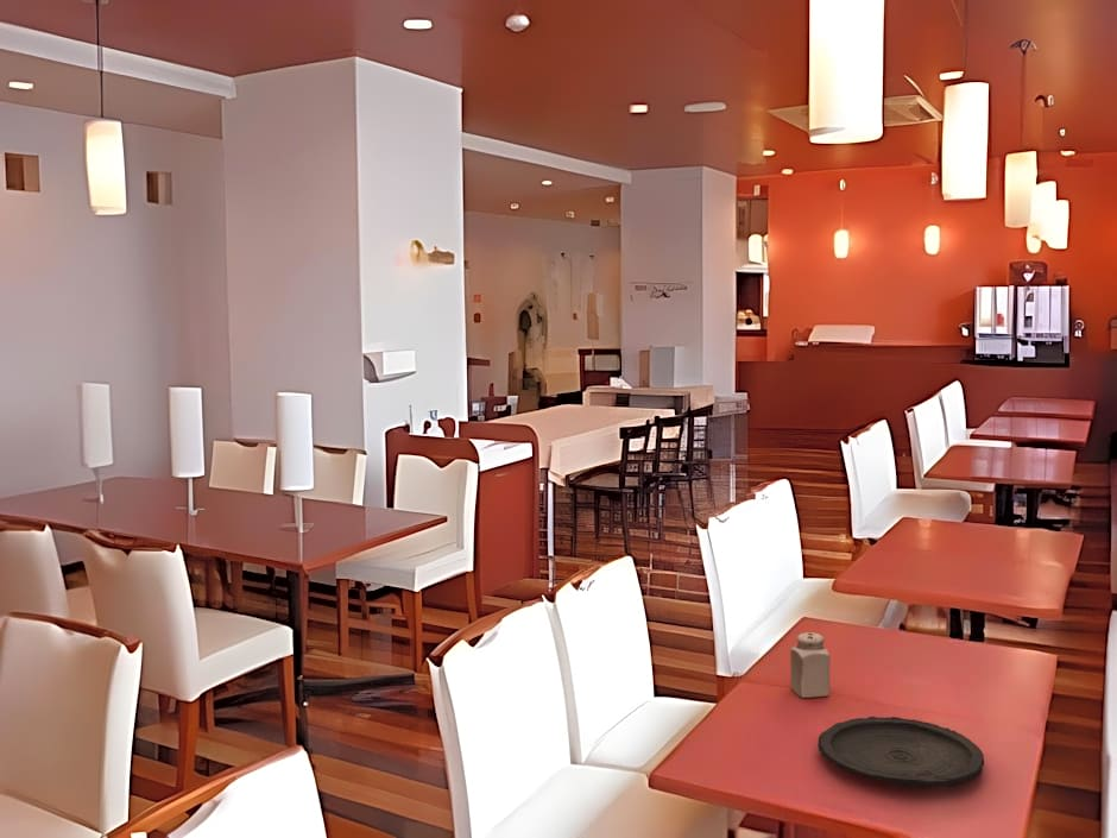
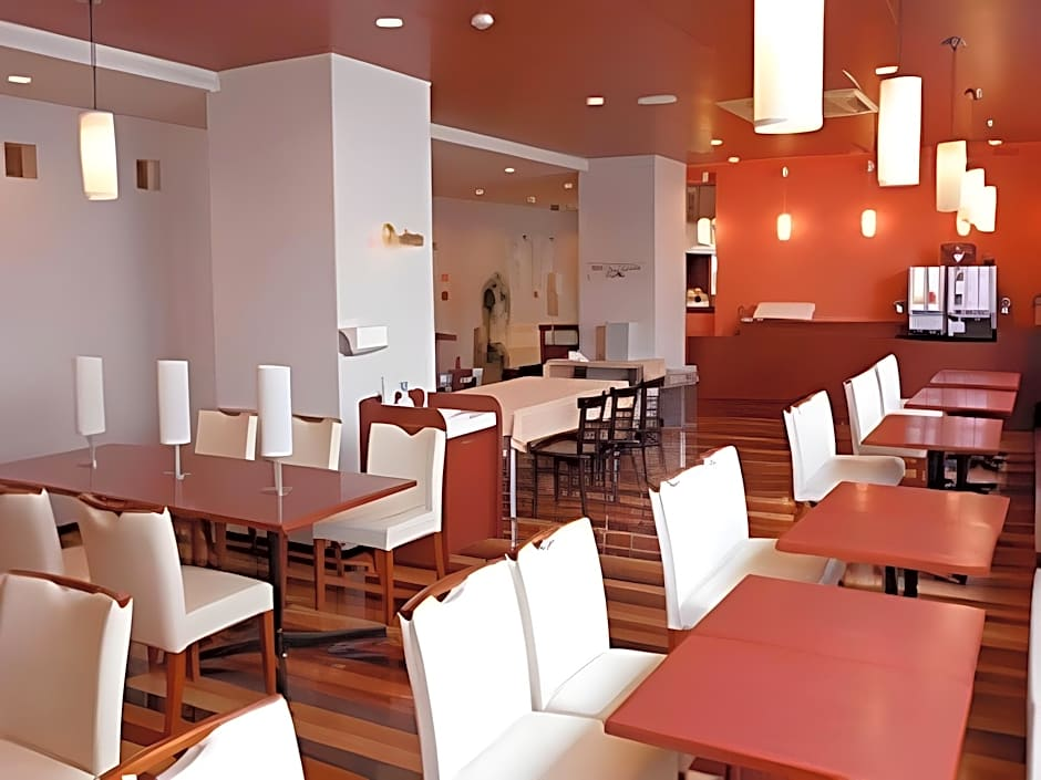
- salt shaker (809, 663)
- plate (898, 751)
